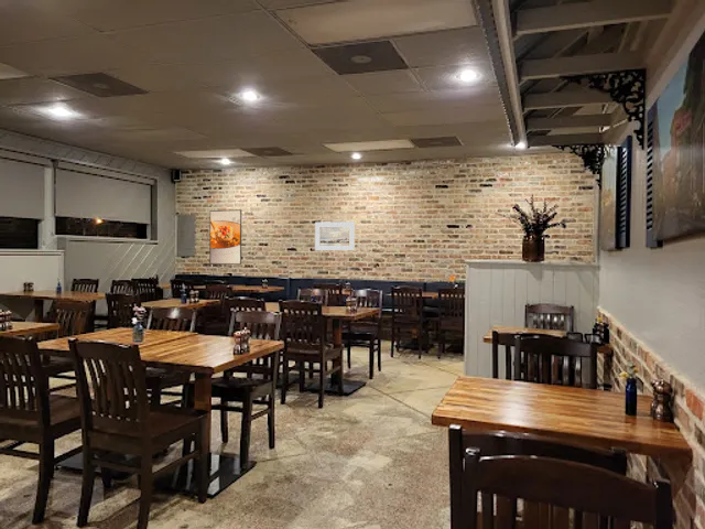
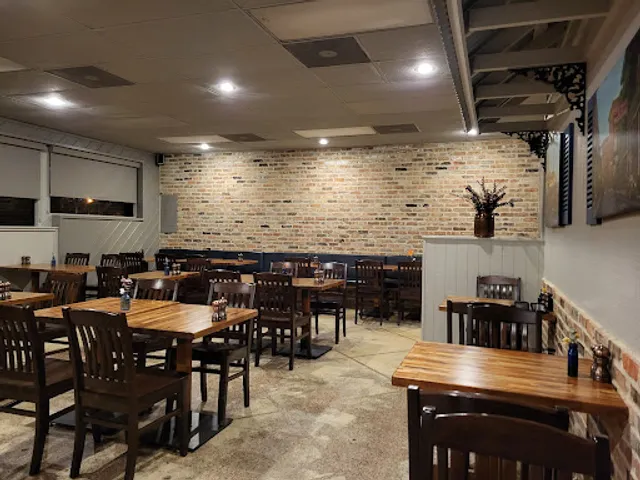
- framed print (225, 237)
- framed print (334, 236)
